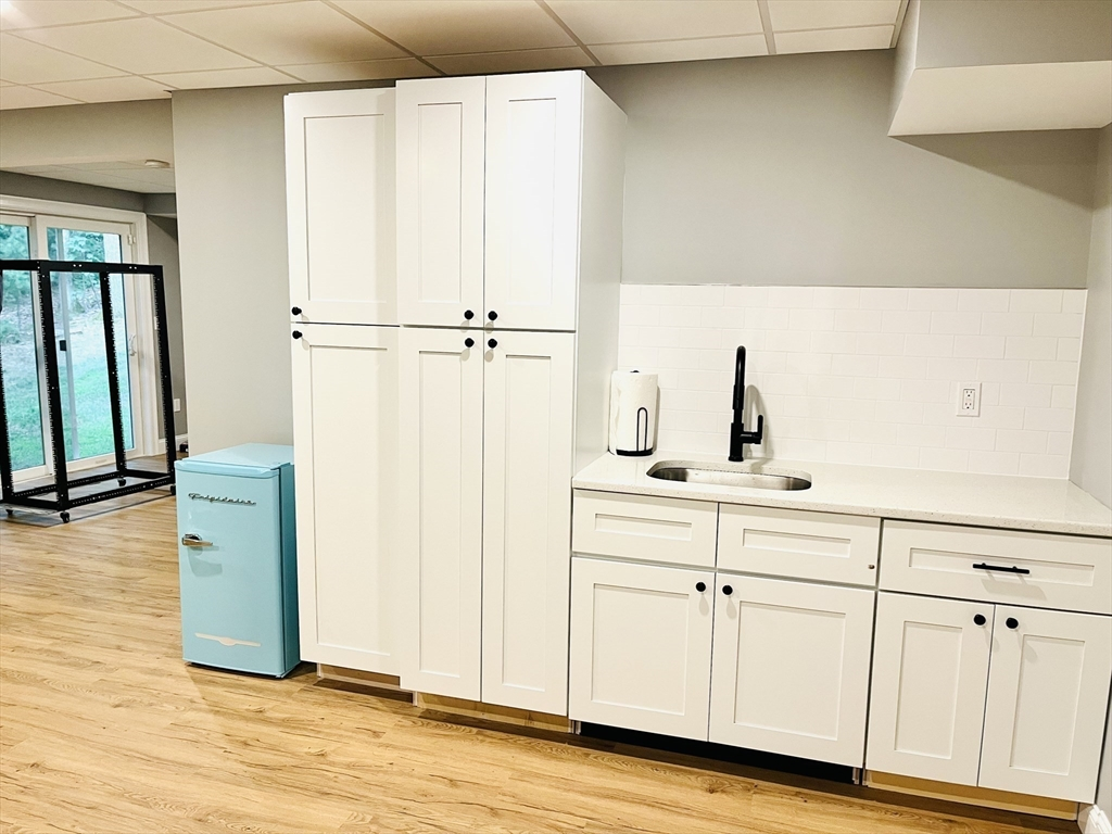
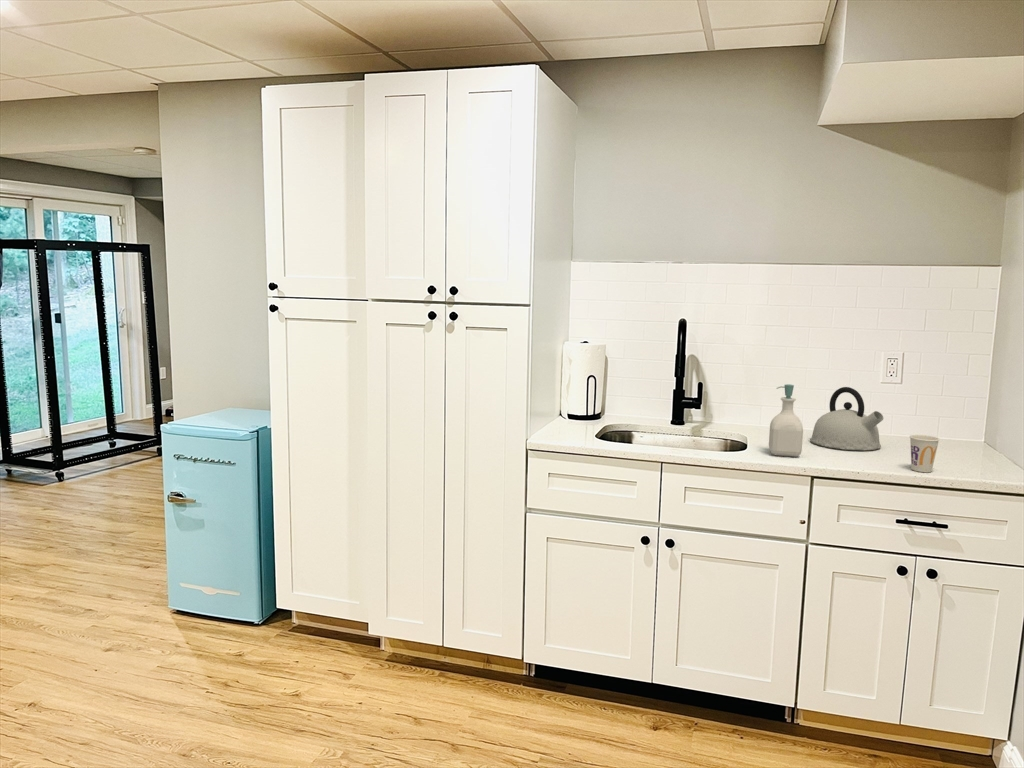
+ kettle (849, 416)
+ soap bottle (786, 419)
+ cup (923, 453)
